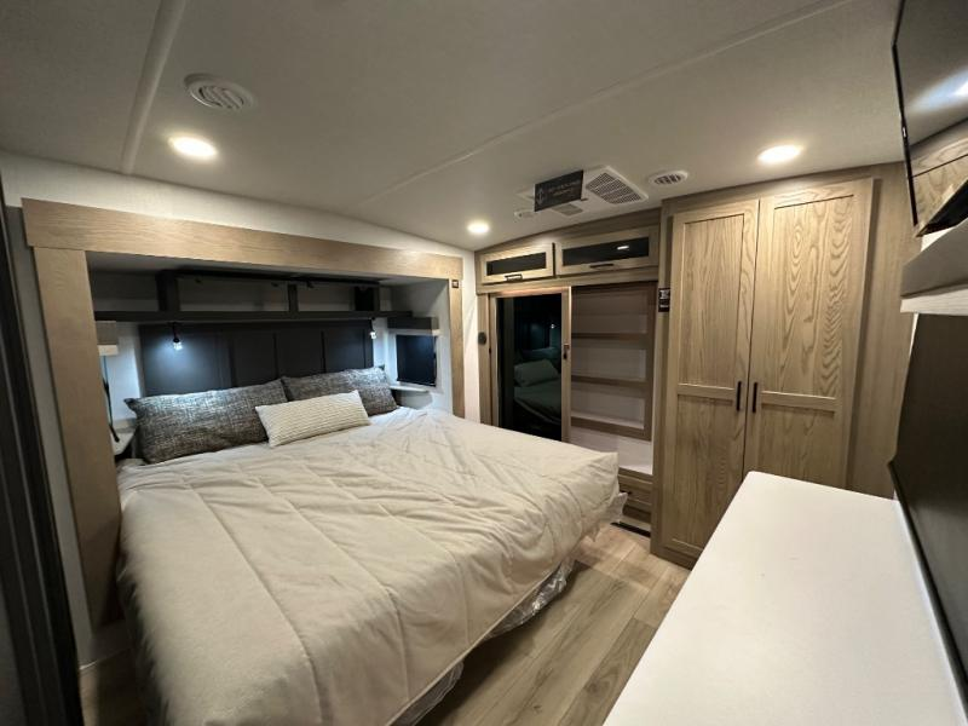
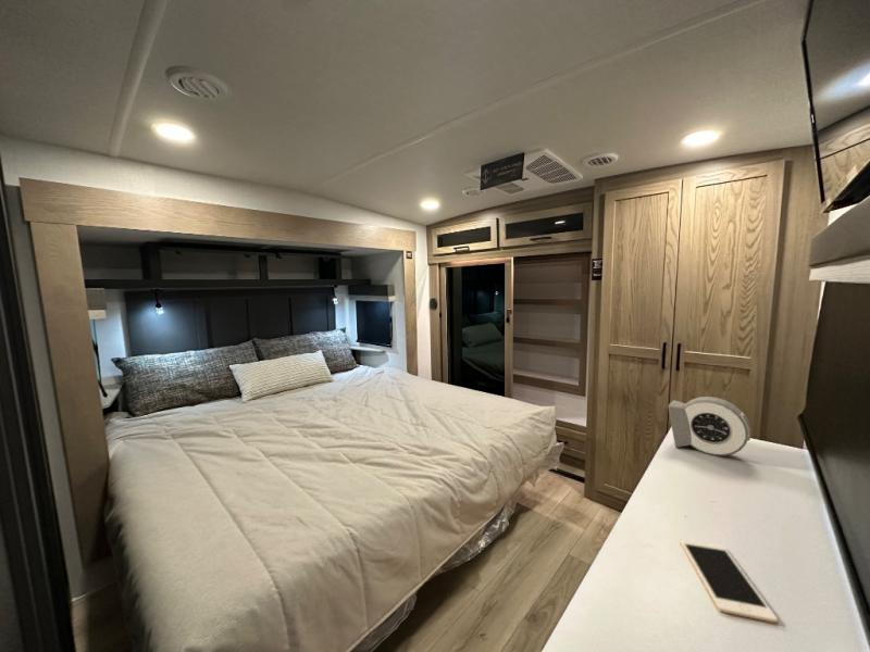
+ alarm clock (707, 424)
+ cell phone (721, 575)
